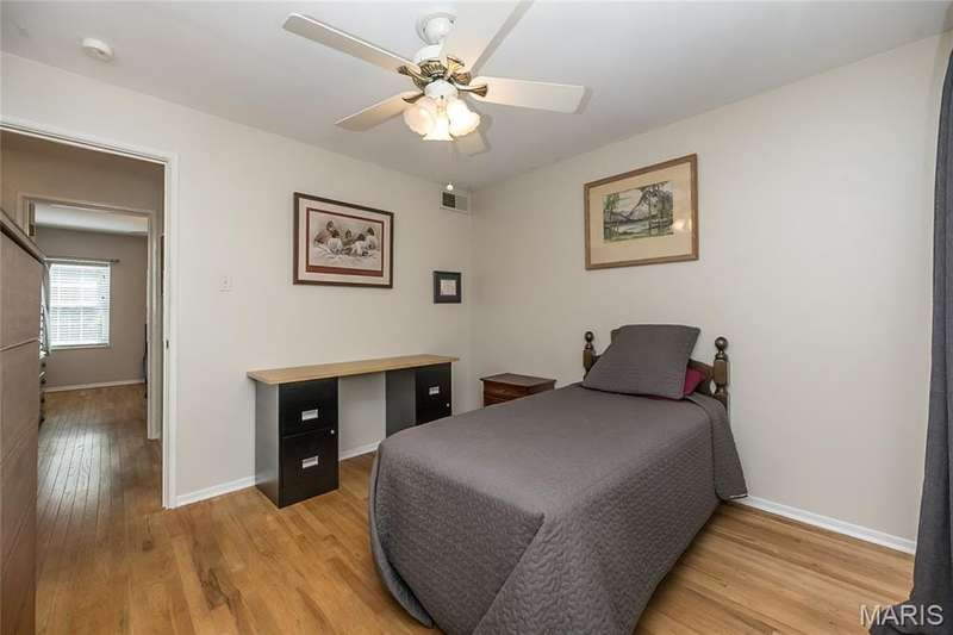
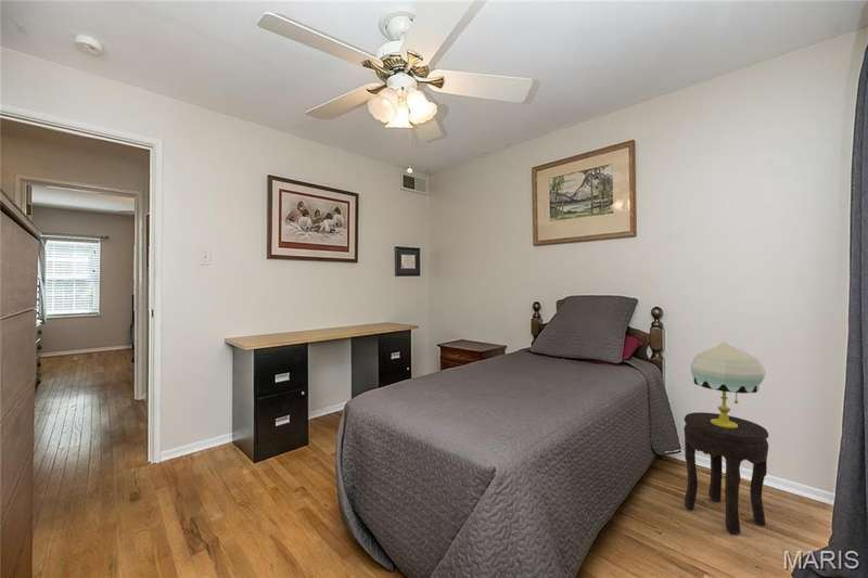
+ table lamp (725, 383)
+ side table (722, 467)
